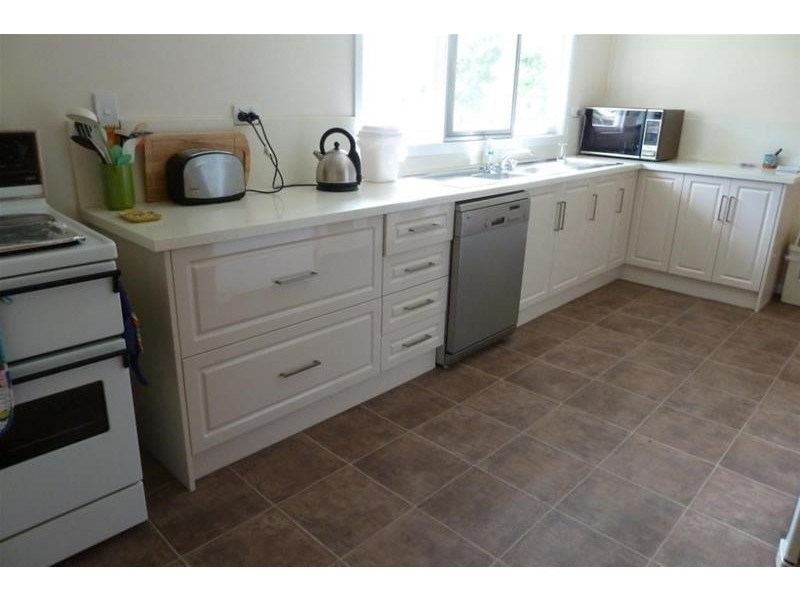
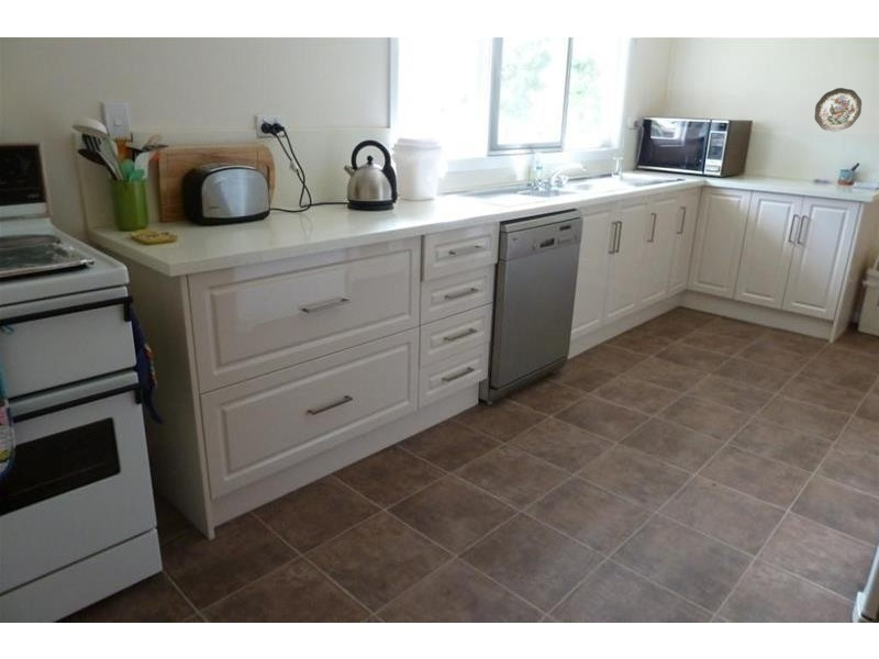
+ decorative plate (837, 110)
